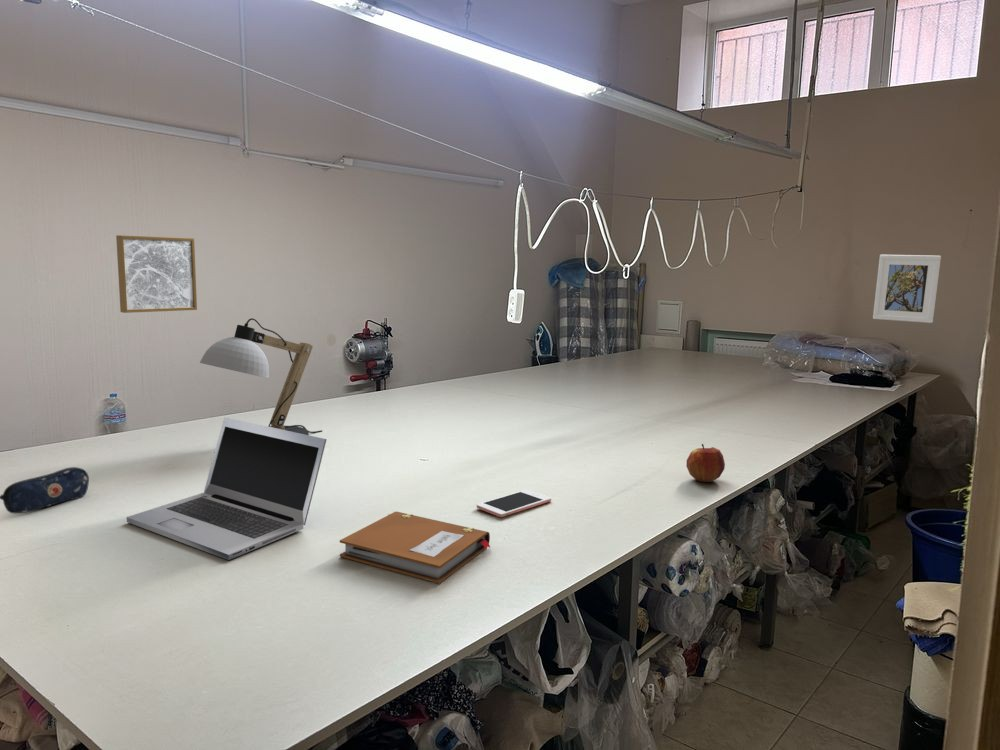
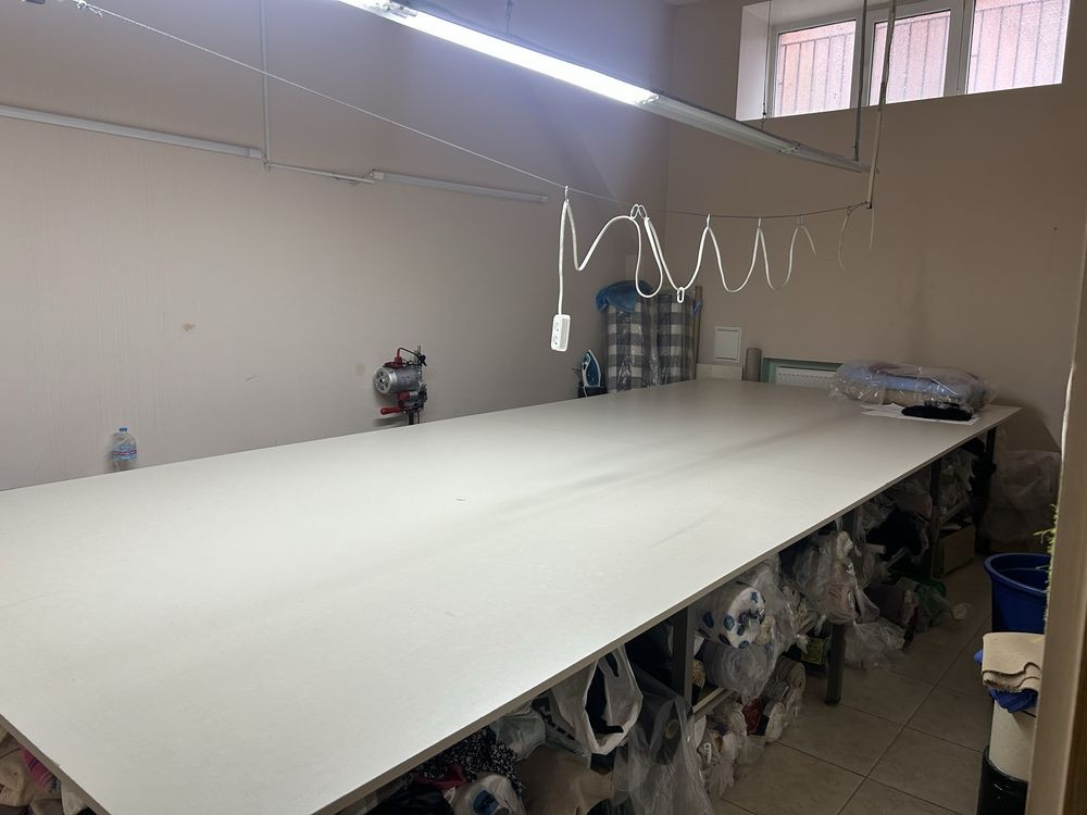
- laptop (227, 480)
- wall art (158, 274)
- pencil case (48, 489)
- apple (705, 462)
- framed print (906, 288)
- desk lamp (267, 377)
- notebook (419, 543)
- cell phone (514, 502)
